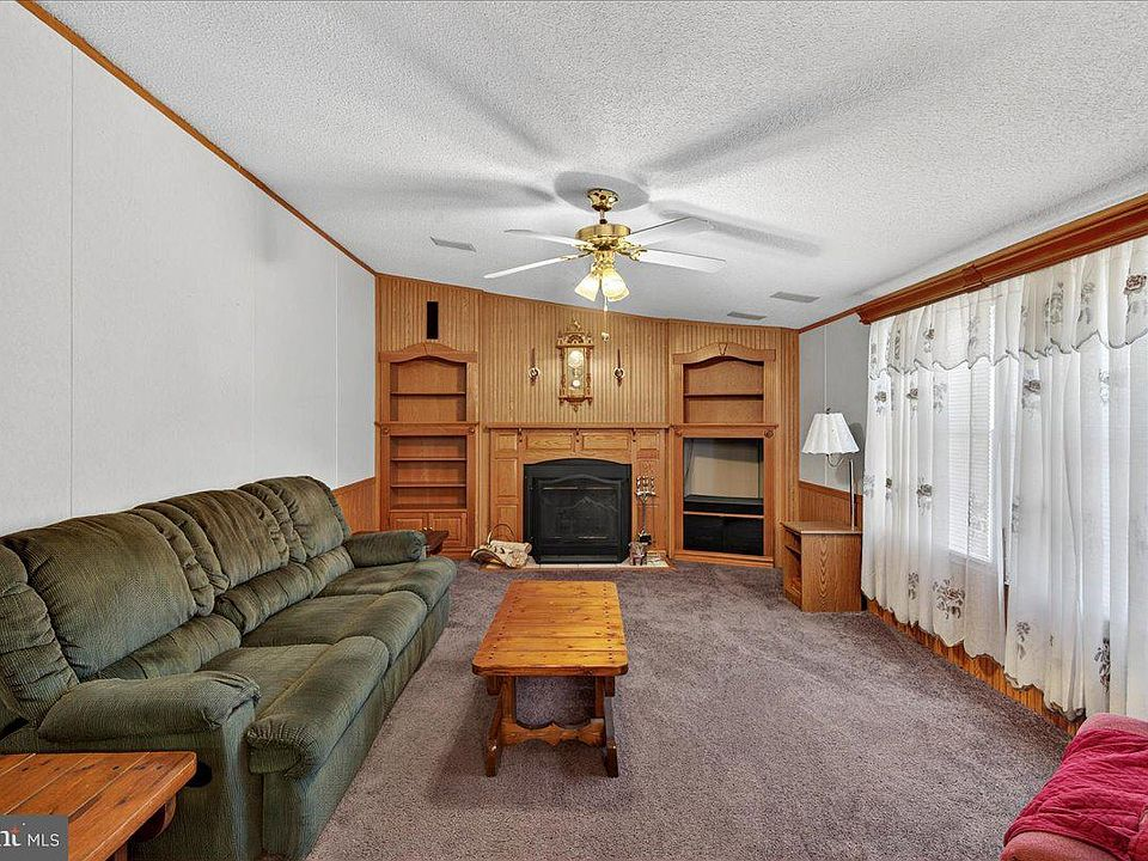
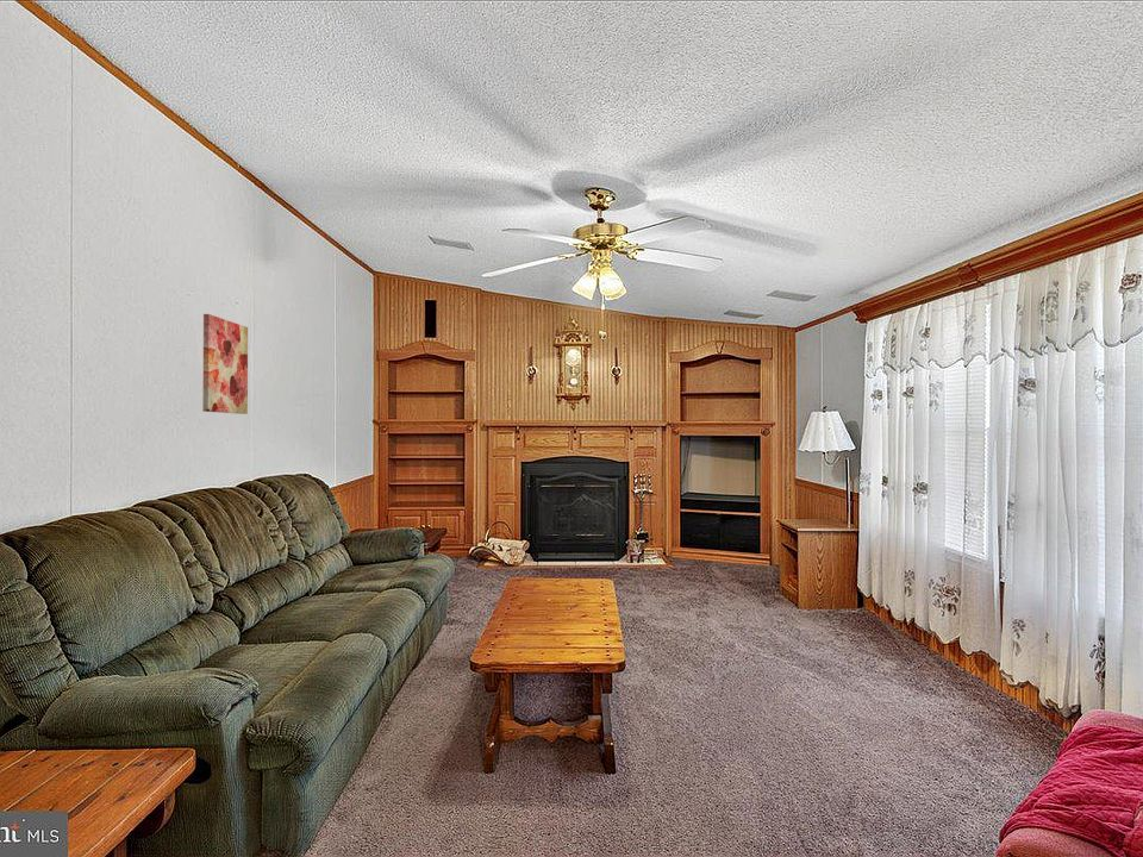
+ wall art (226, 367)
